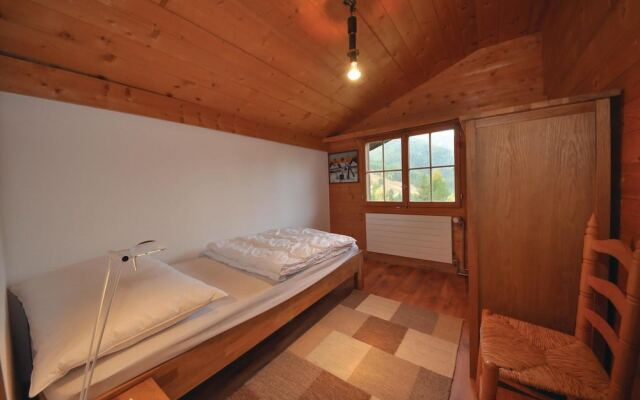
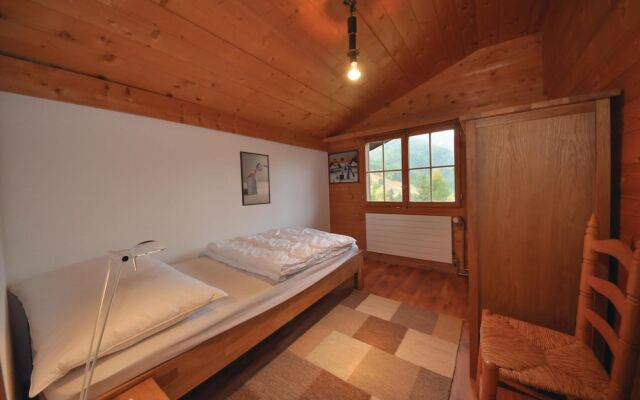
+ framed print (256, 179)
